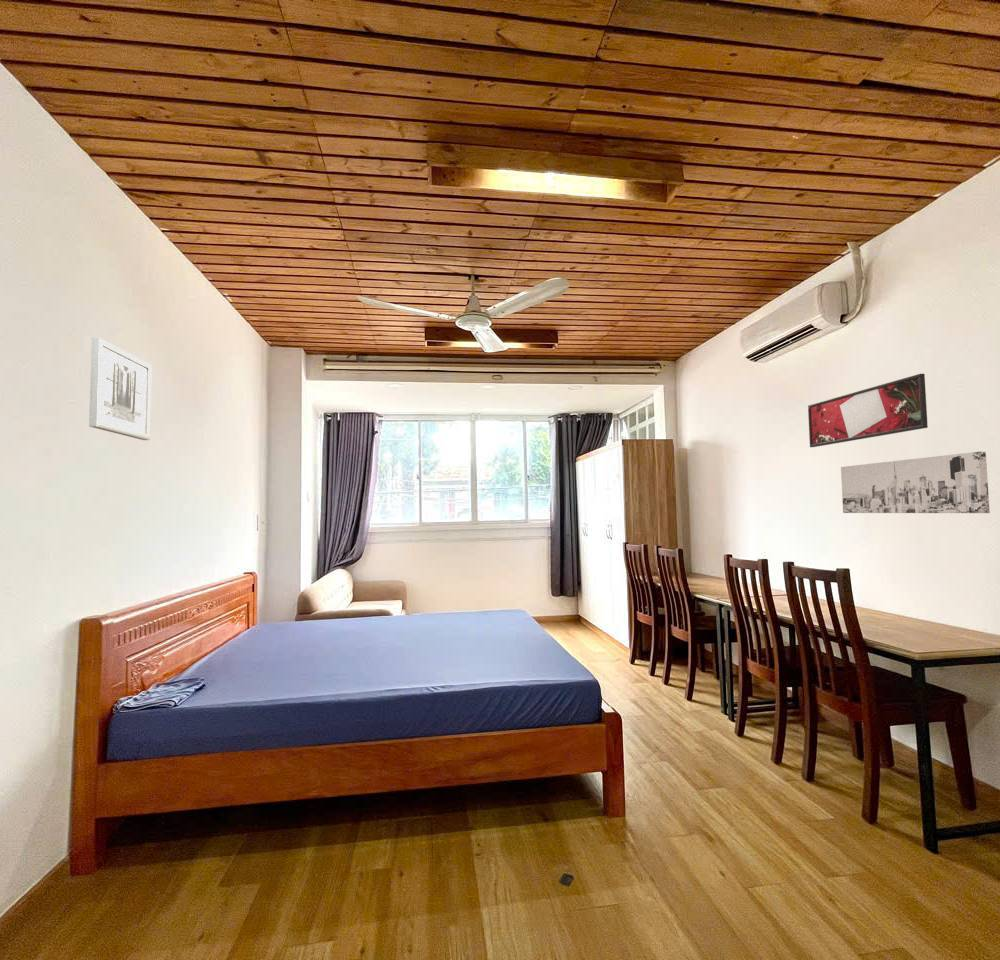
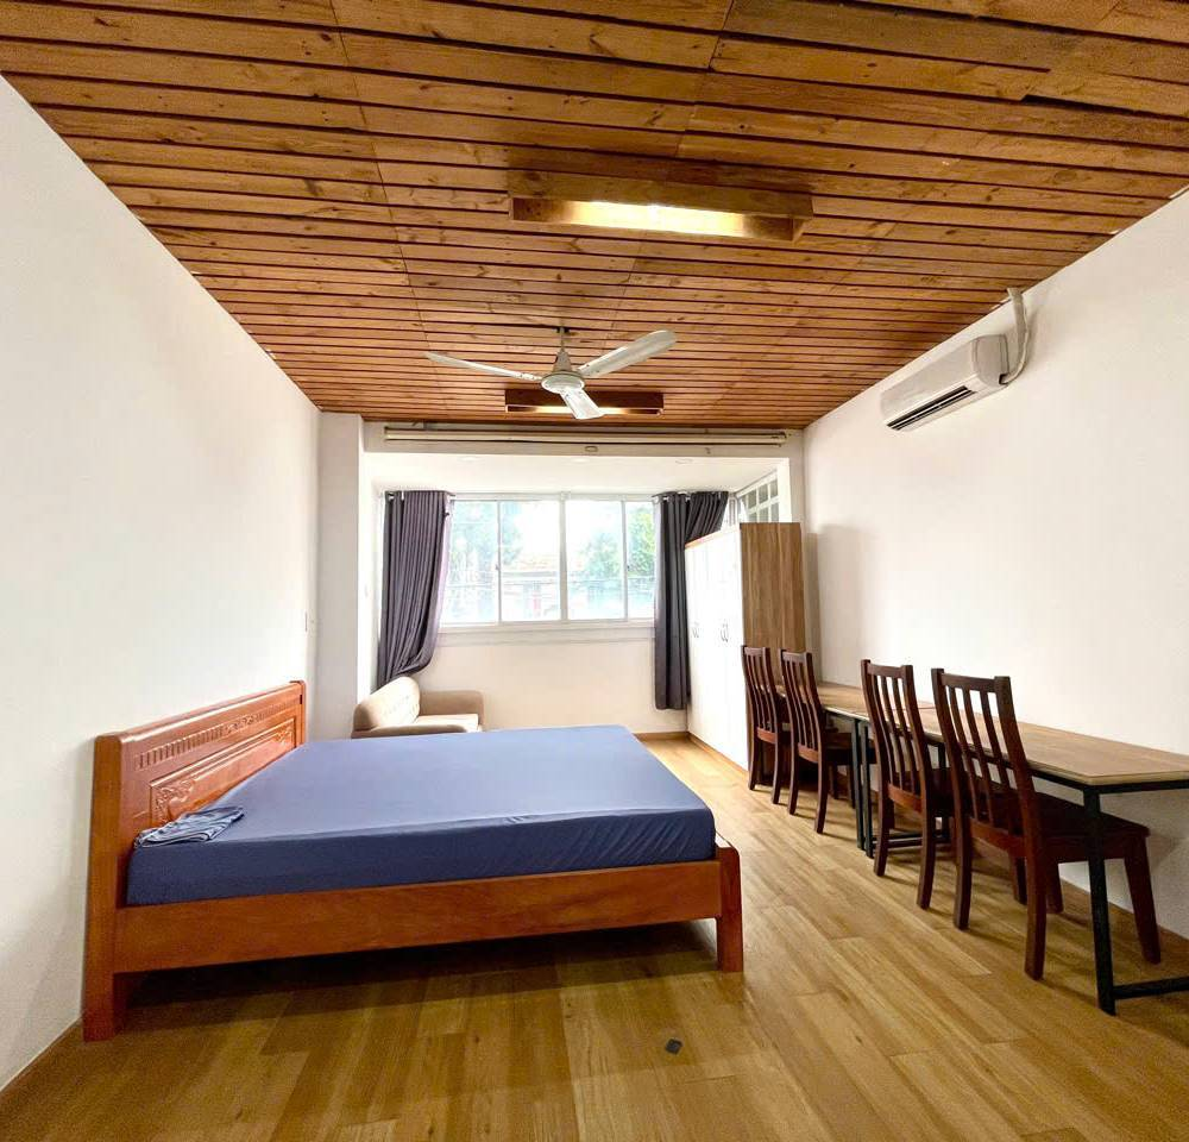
- wall art (904, 486)
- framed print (859, 415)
- wall art (123, 393)
